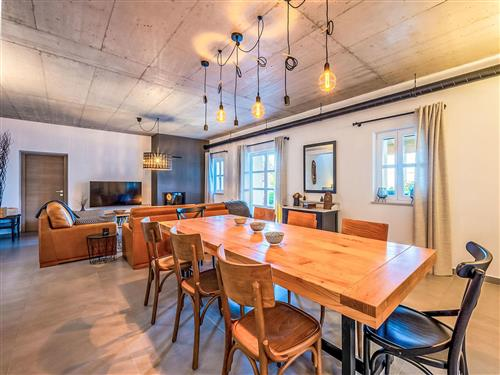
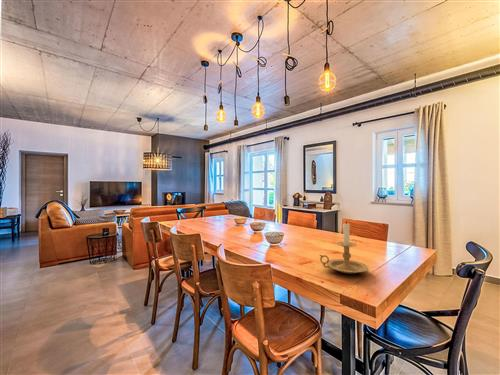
+ candle holder (346, 245)
